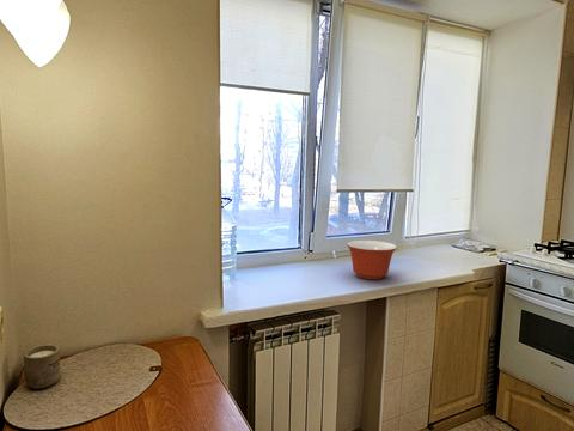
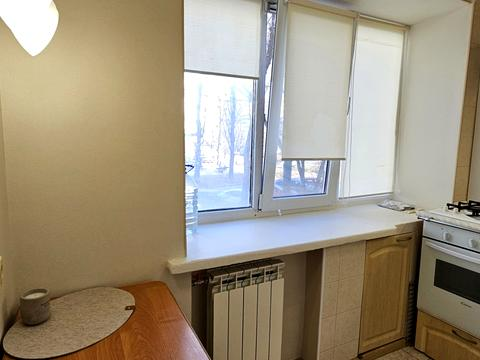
- mixing bowl (371, 260)
